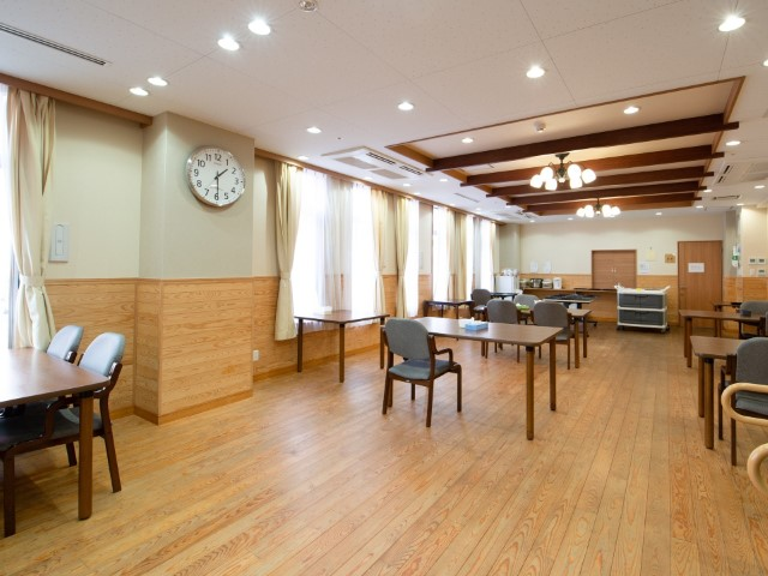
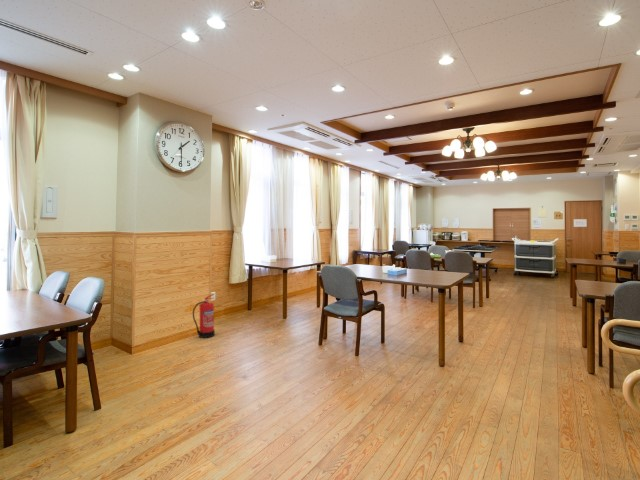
+ fire extinguisher (203, 316)
